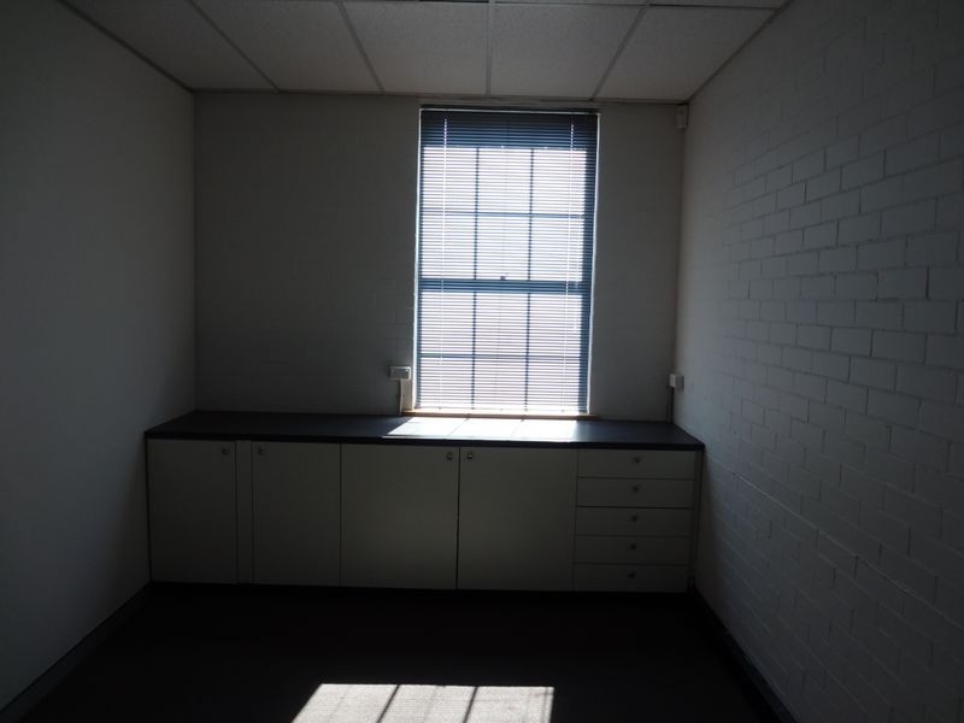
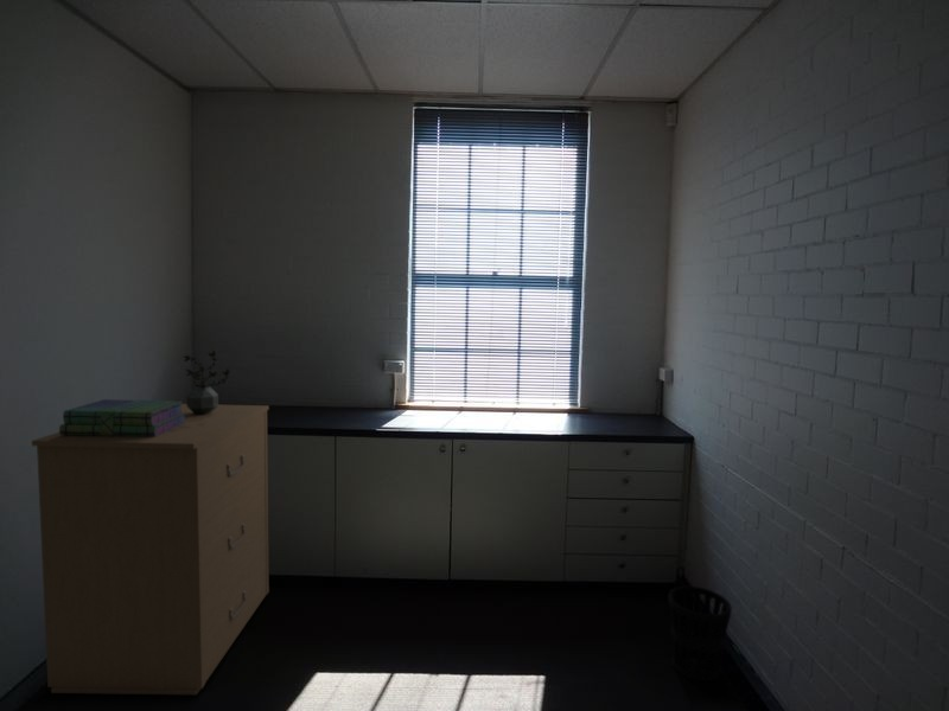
+ filing cabinet (172, 530)
+ potted plant (205, 379)
+ wastebasket (698, 633)
+ stack of books (126, 416)
